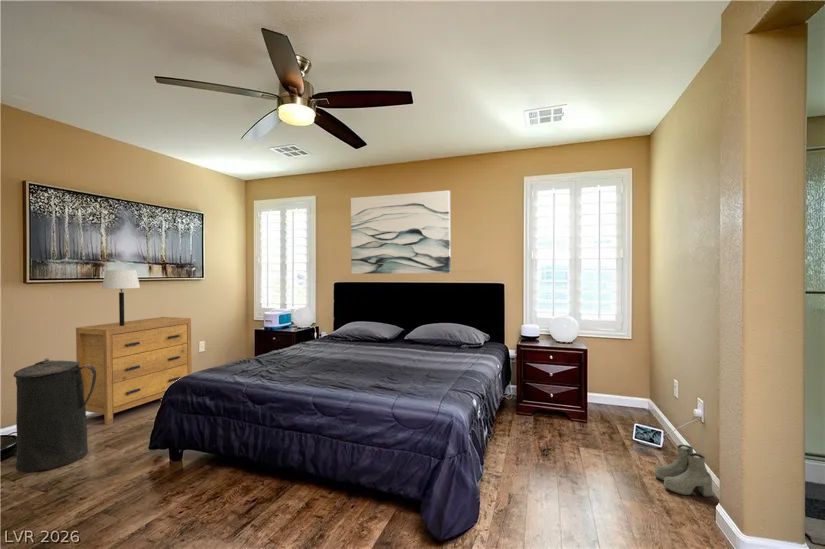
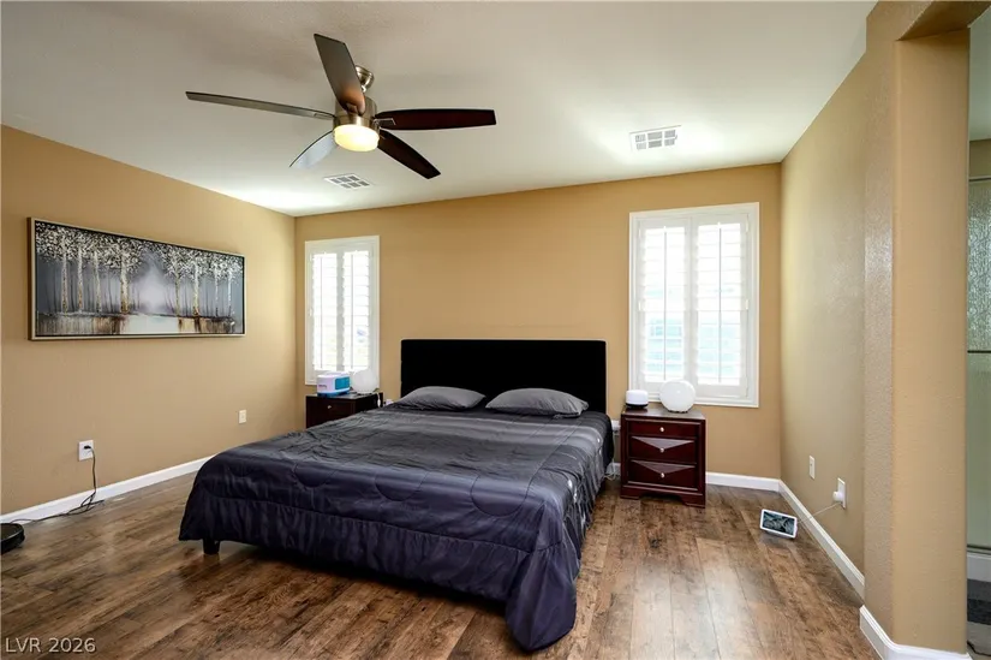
- trash can (58, 407)
- dresser (139, 364)
- wall art (398, 234)
- boots (682, 467)
- table lamp (121, 297)
